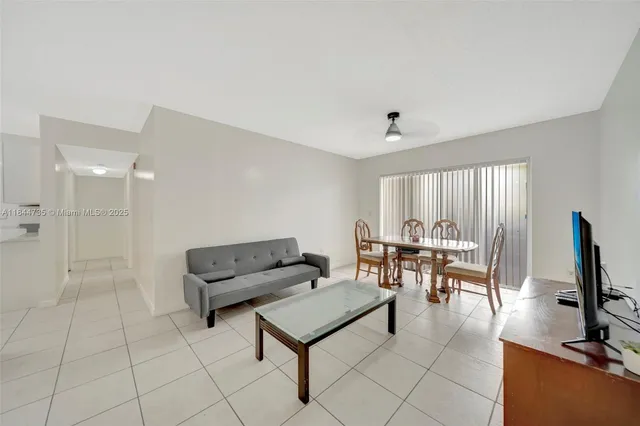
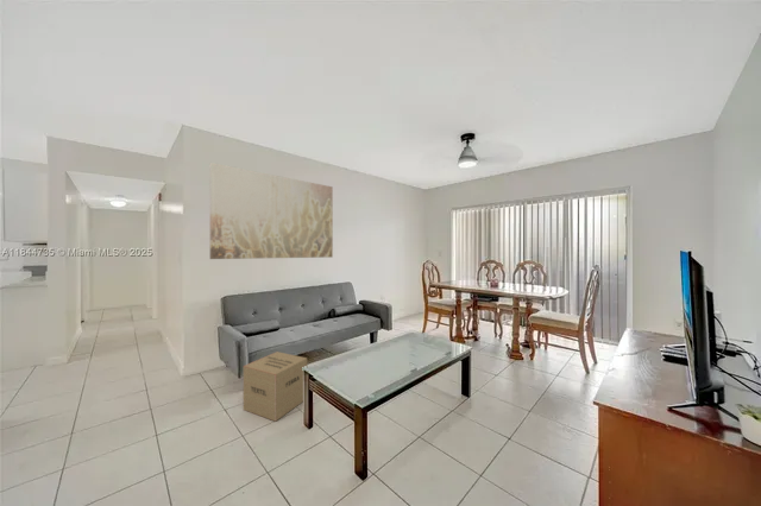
+ cardboard box (276, 382)
+ wall art (279, 217)
